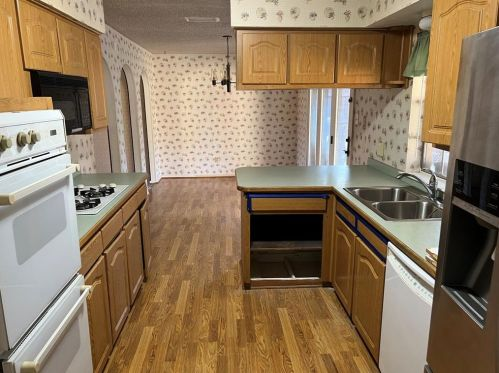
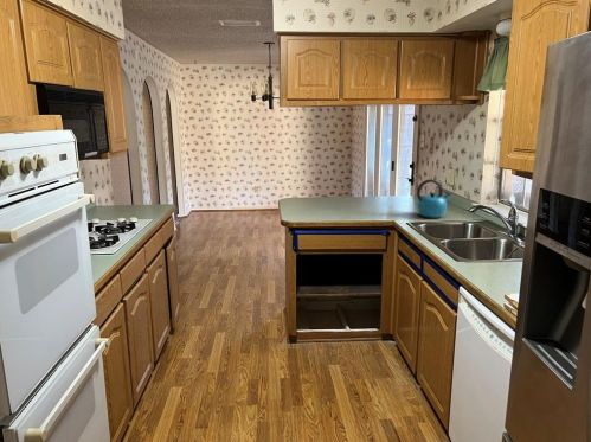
+ kettle (433, 198)
